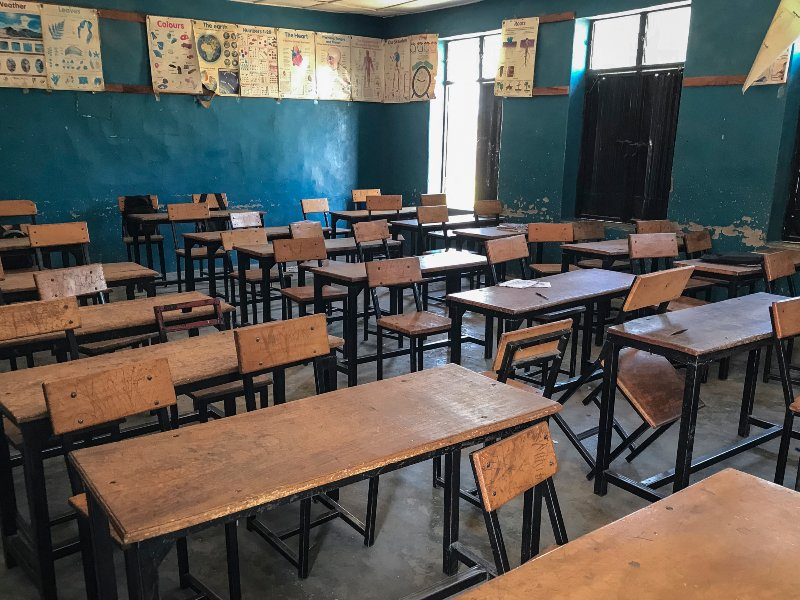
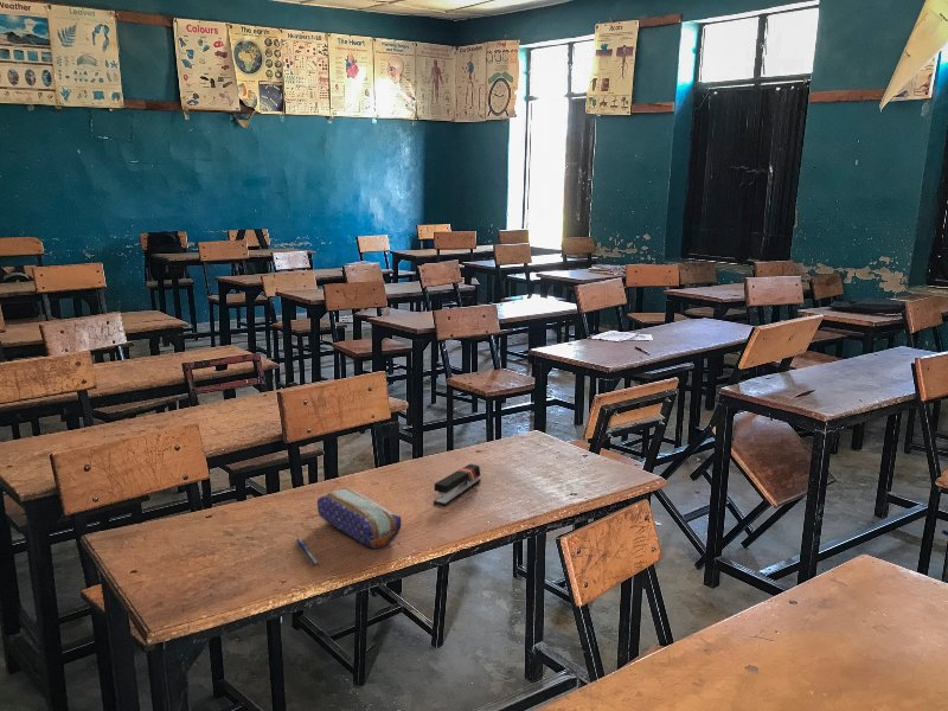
+ stapler (457, 482)
+ pencil case (358, 514)
+ pen (307, 551)
